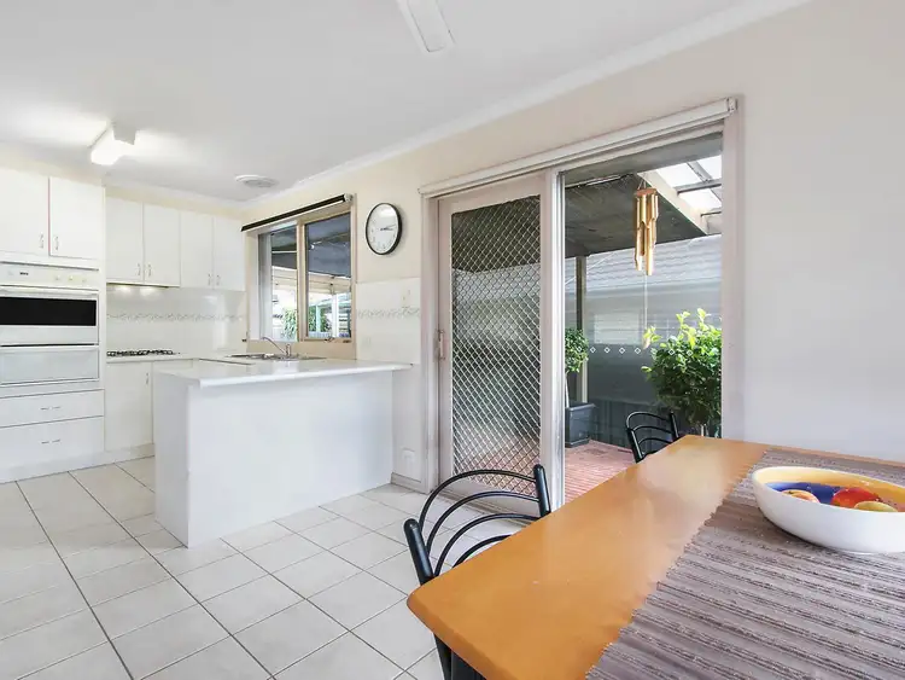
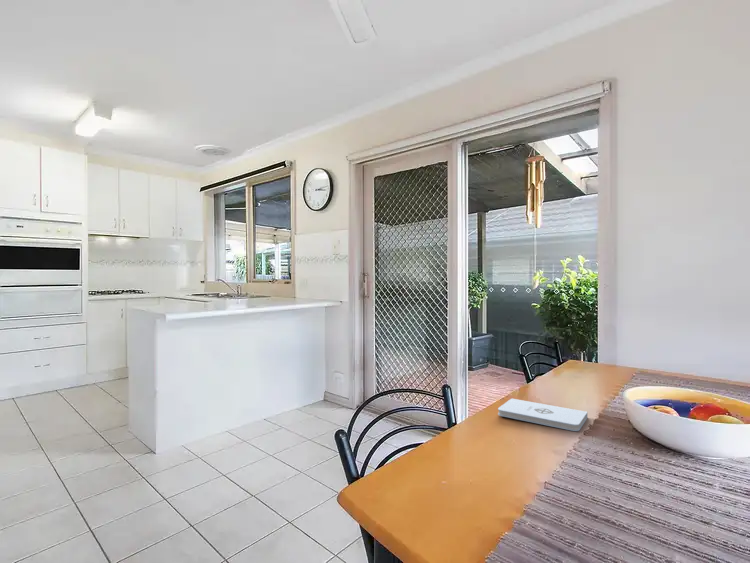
+ notepad (541, 413)
